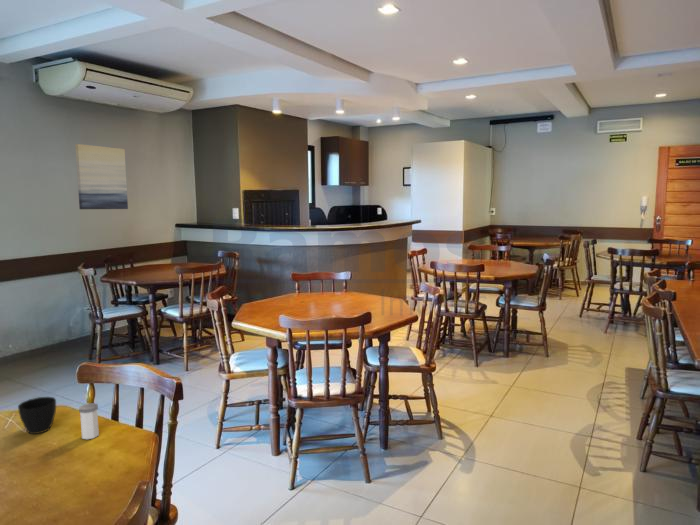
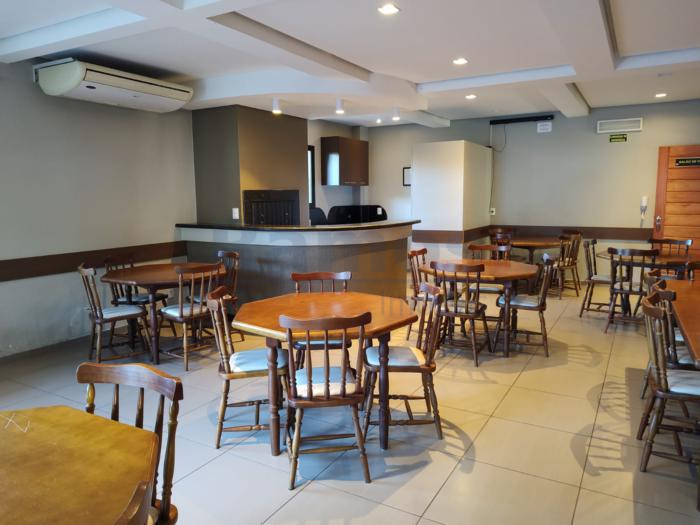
- cup (40, 415)
- wall art (102, 178)
- salt shaker (89, 421)
